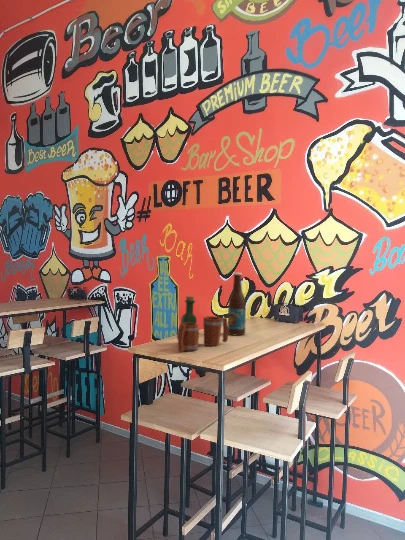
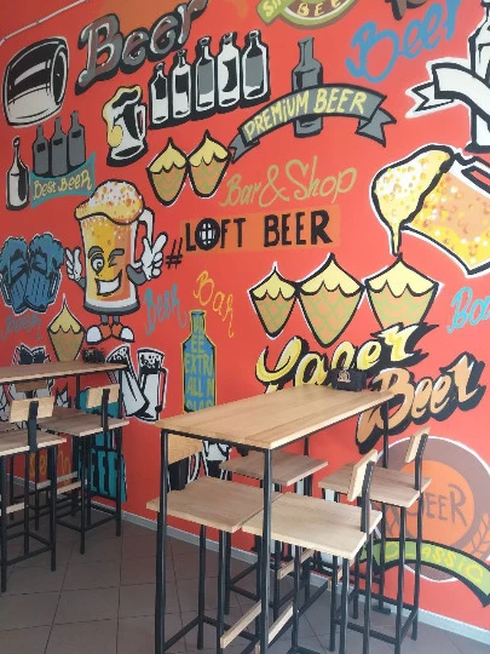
- tavern set (203, 322)
- beer bottle (237, 303)
